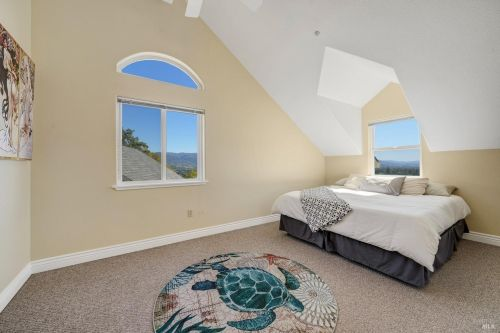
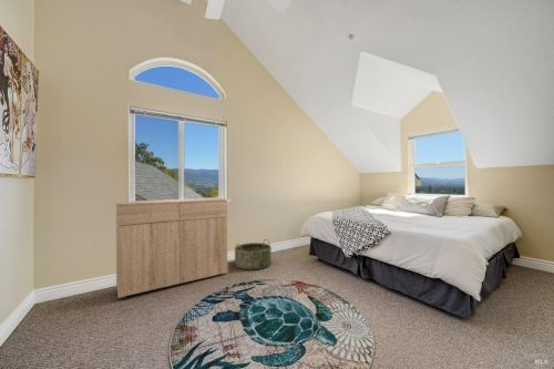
+ dresser (174, 239)
+ basket (253, 252)
